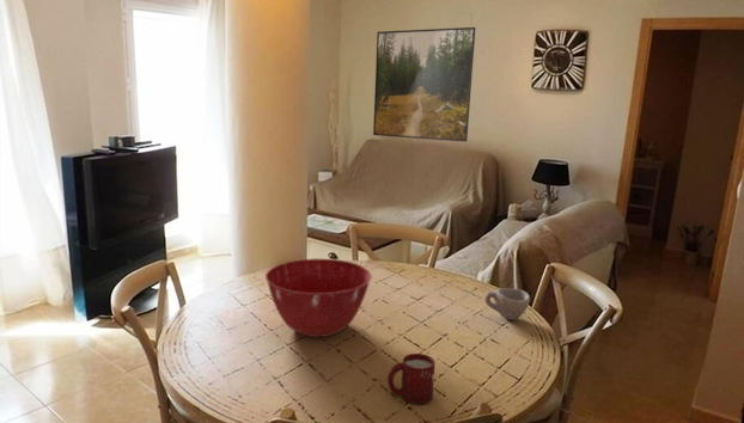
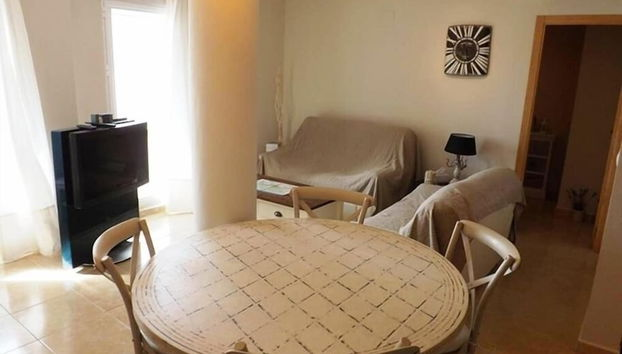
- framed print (420, 85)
- mixing bowl (317, 300)
- cup (506, 305)
- cup (410, 378)
